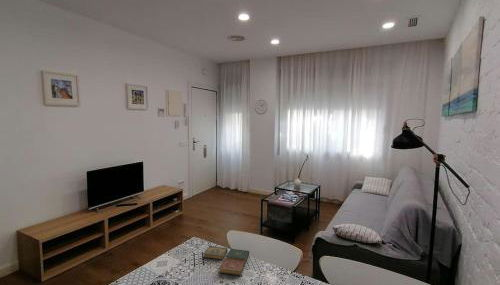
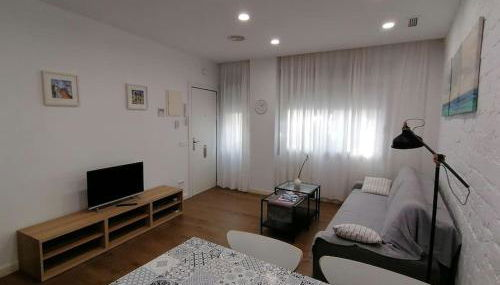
- book (224, 259)
